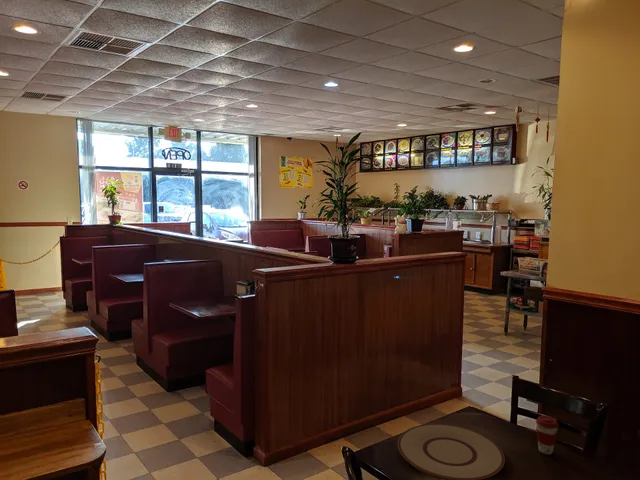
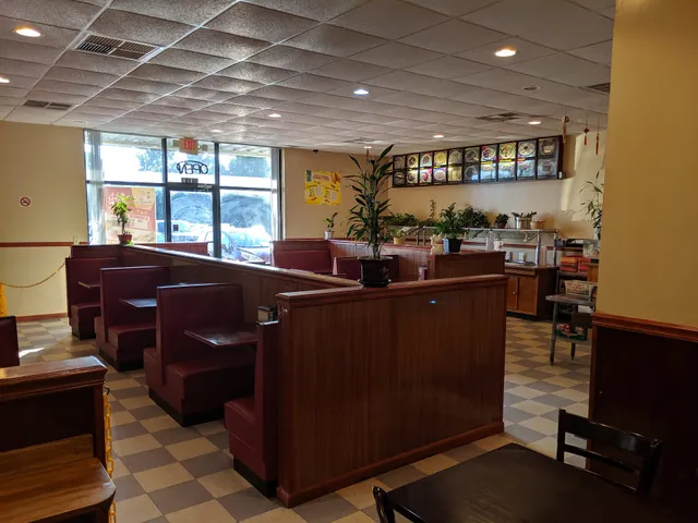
- coffee cup (546, 435)
- plate (449, 451)
